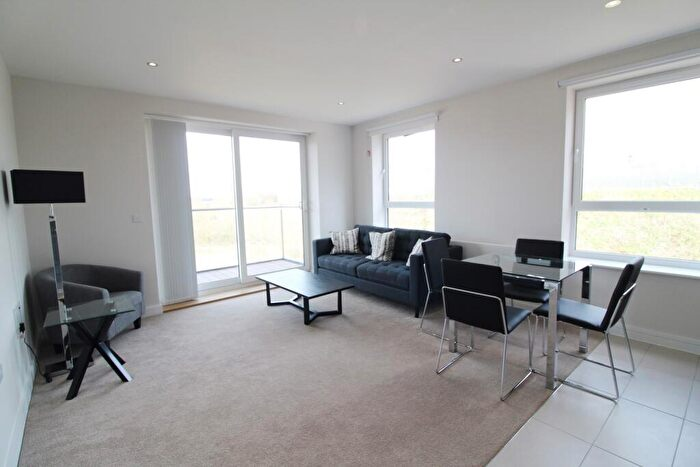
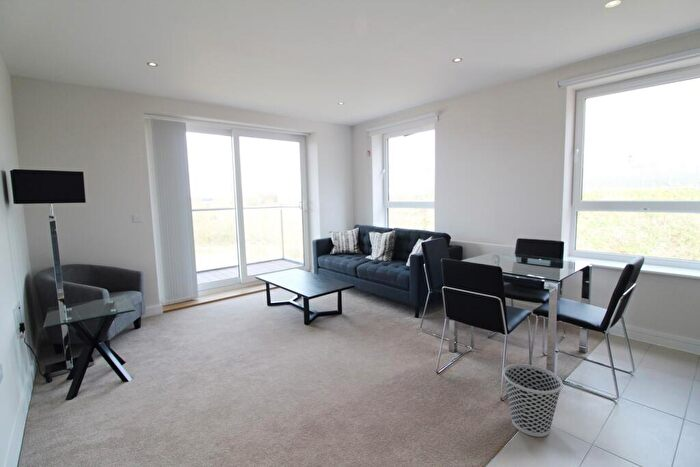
+ wastebasket (531, 400)
